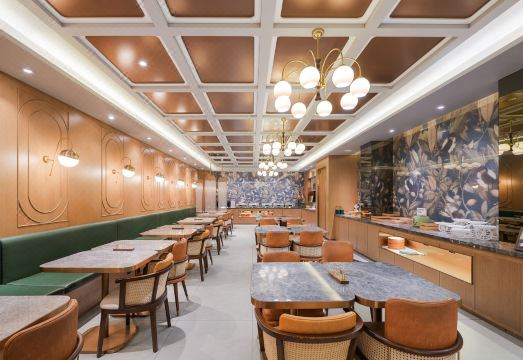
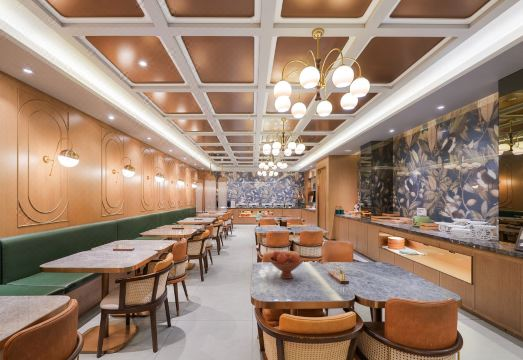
+ fruit bowl (286, 264)
